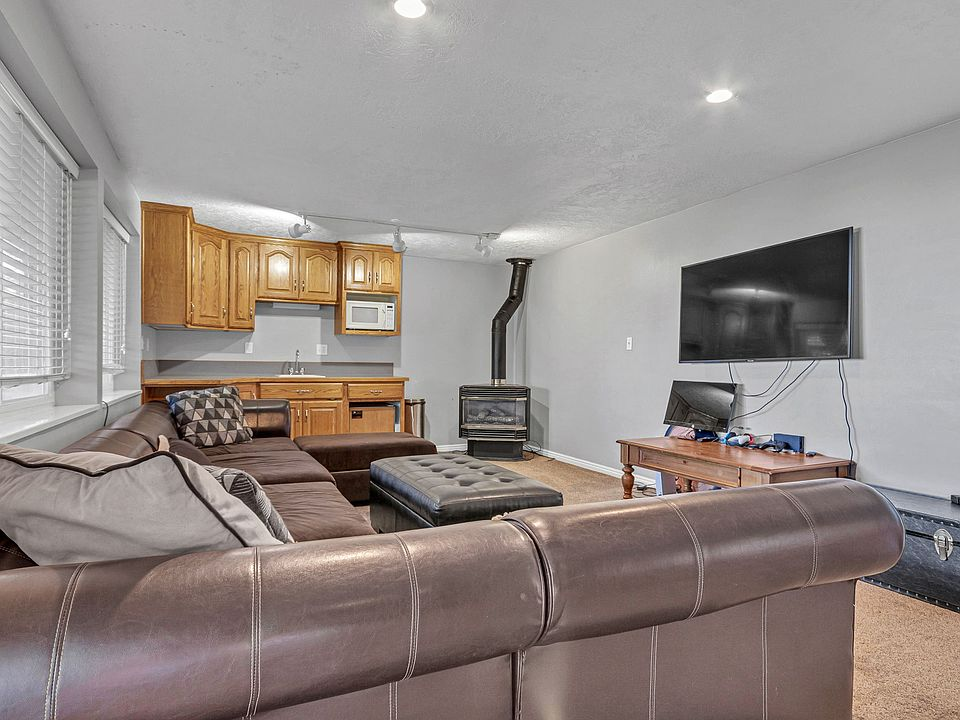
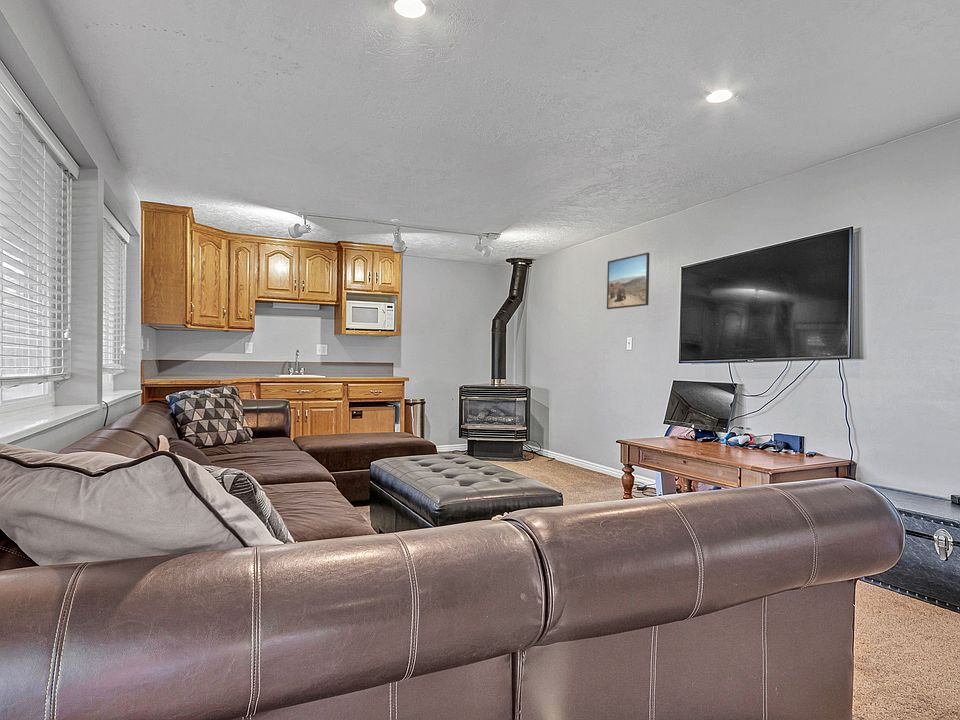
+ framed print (627, 282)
